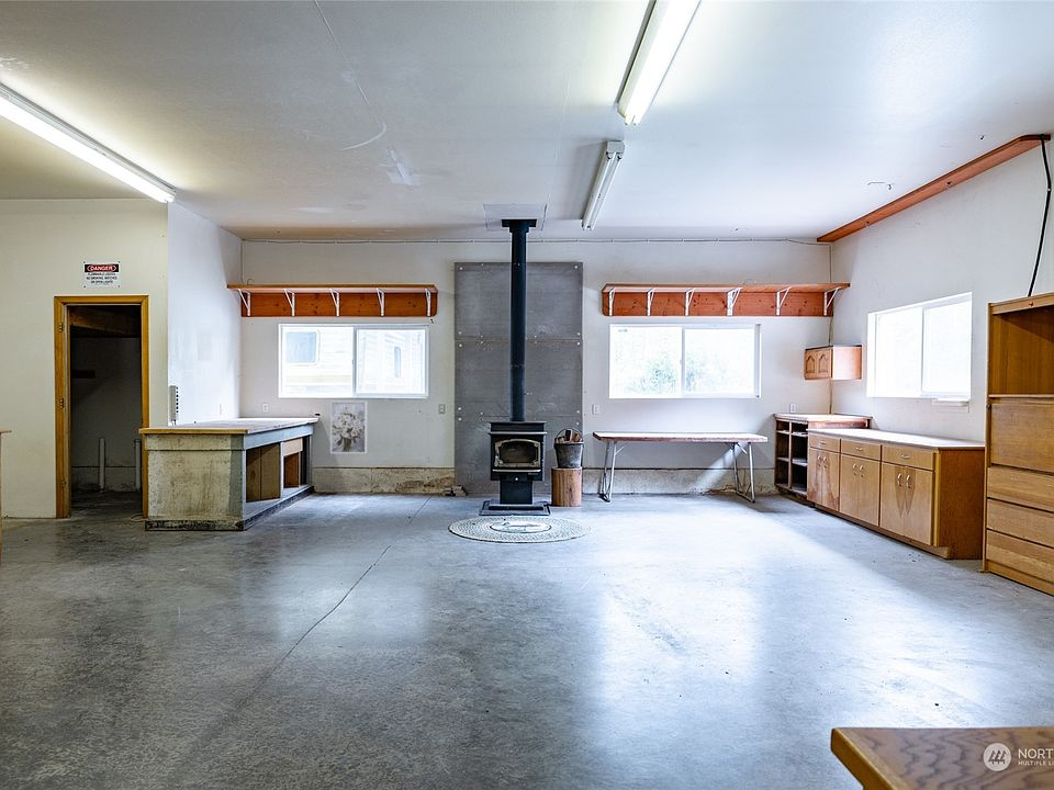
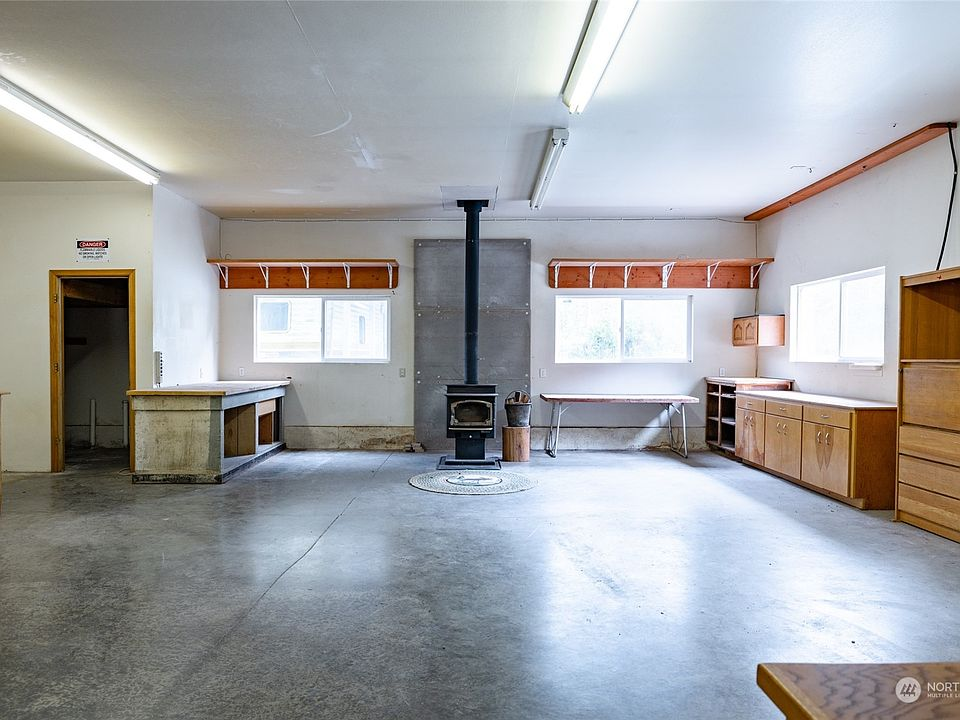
- wall art (348, 427)
